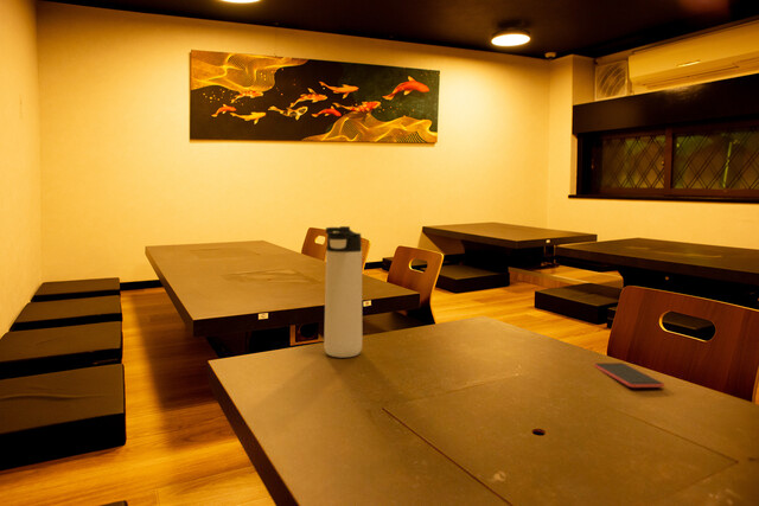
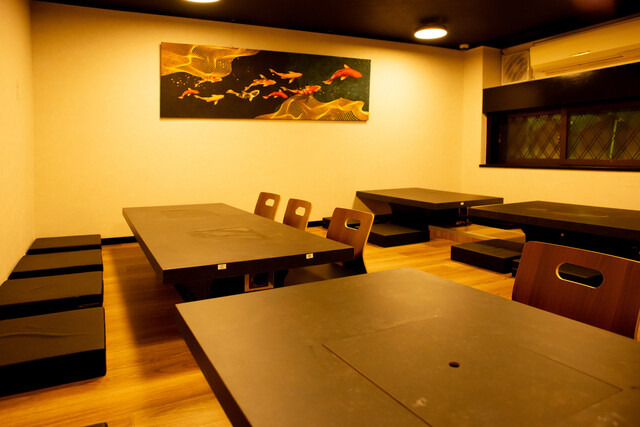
- thermos bottle (342, 292)
- smartphone (626, 373)
